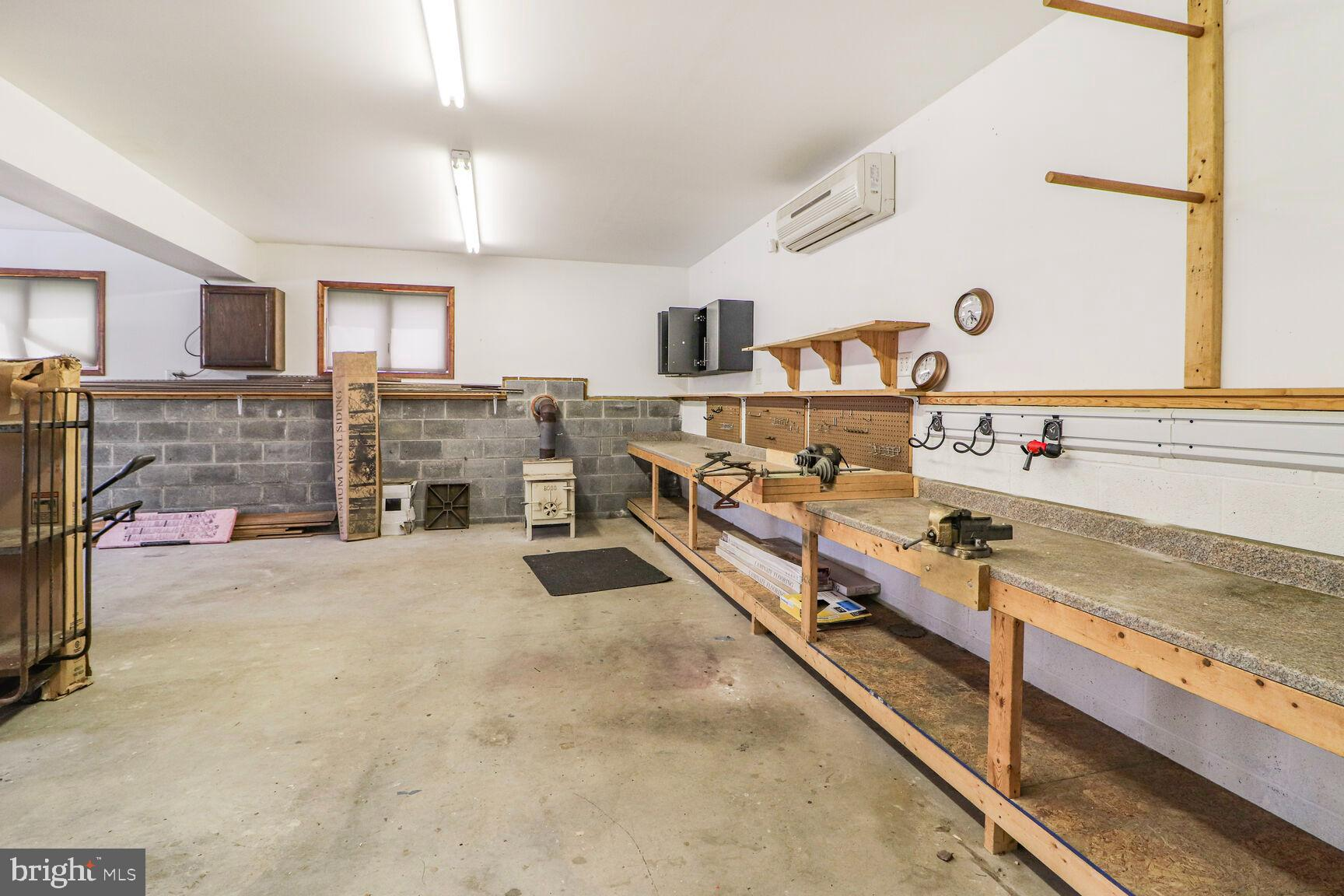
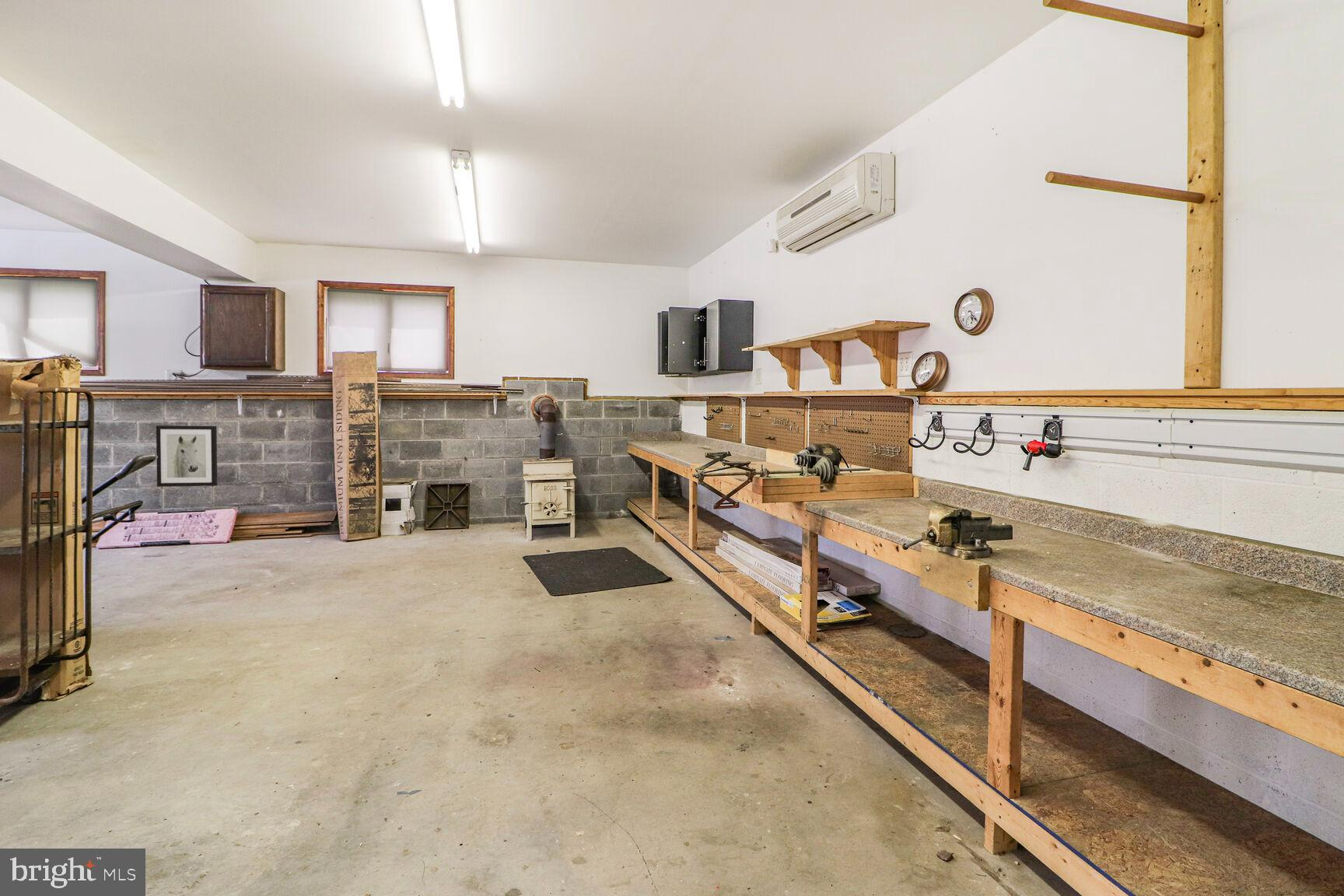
+ wall art (187, 456)
